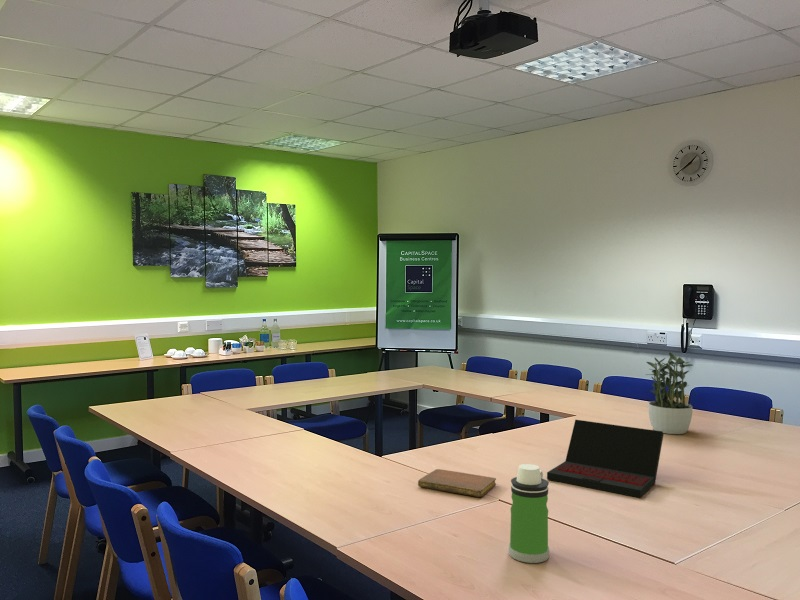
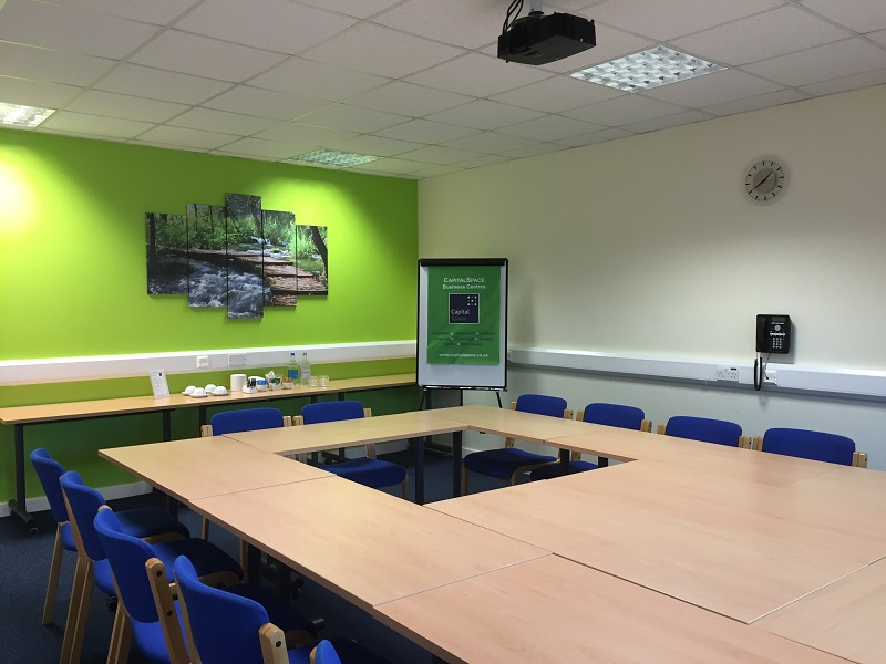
- notebook (457, 482)
- laptop (605, 454)
- water bottle (529, 510)
- potted plant (666, 390)
